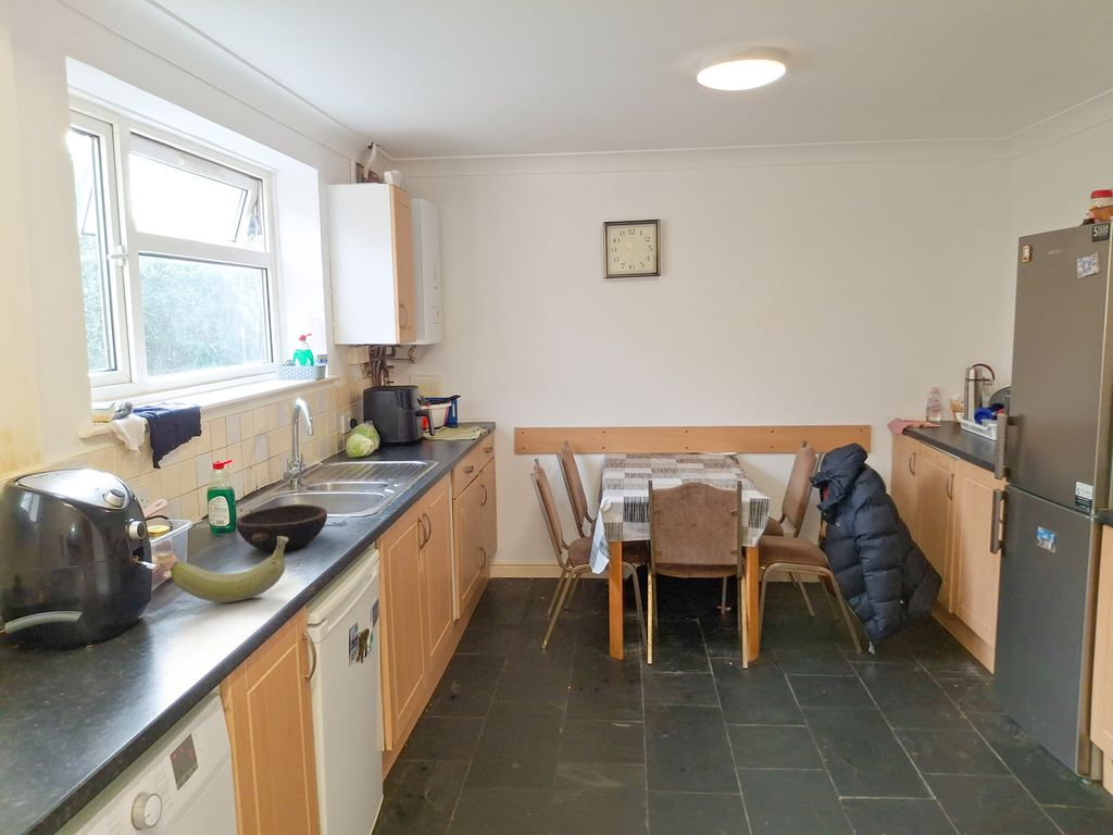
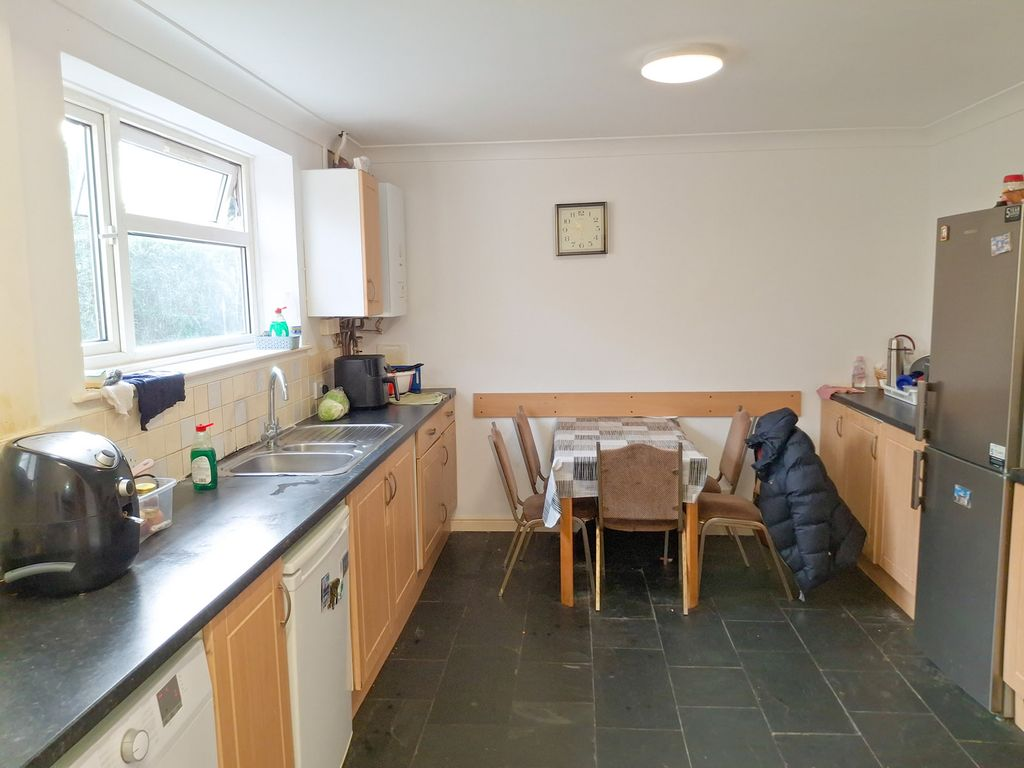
- bowl (283, 529)
- banana (233, 573)
